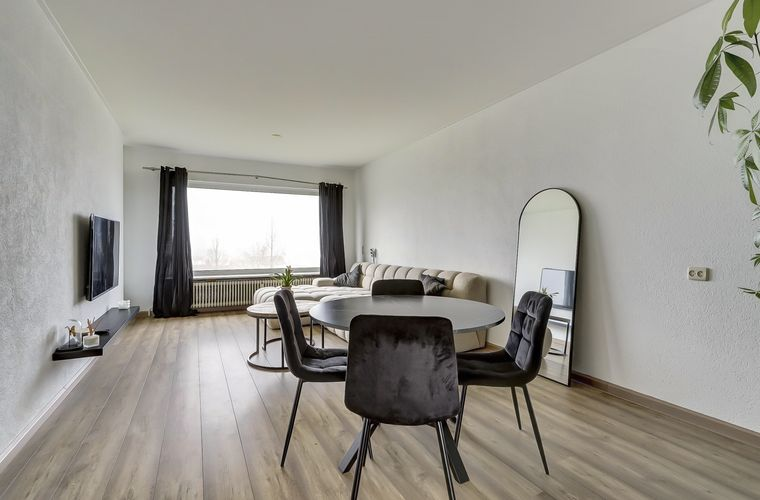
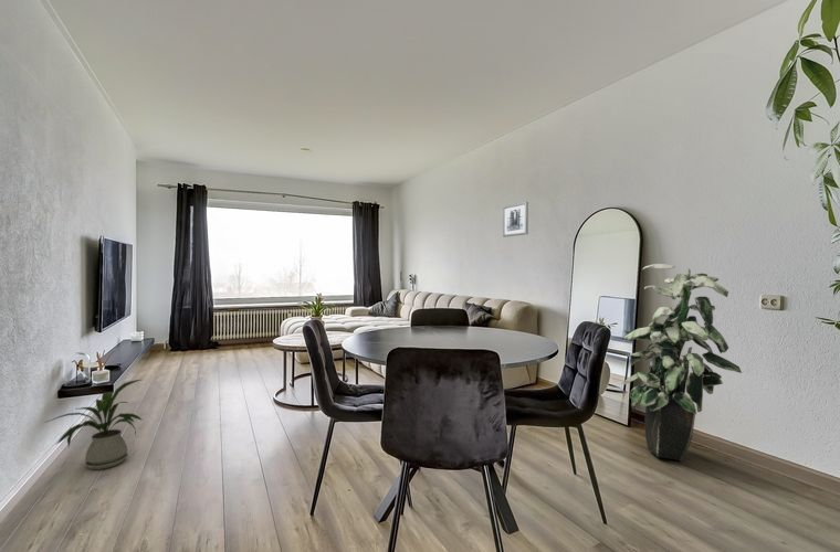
+ wall art (515, 220)
+ indoor plant (671, 359)
+ house plant (97, 424)
